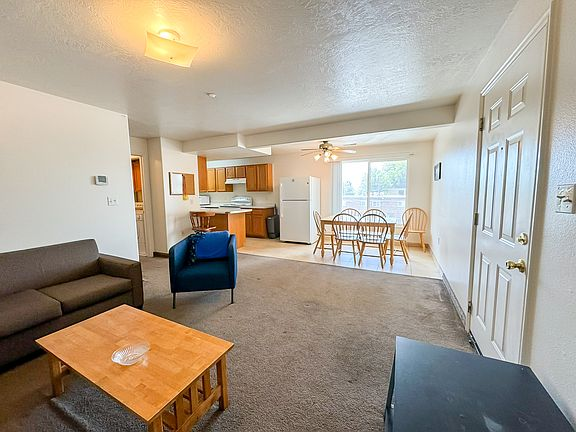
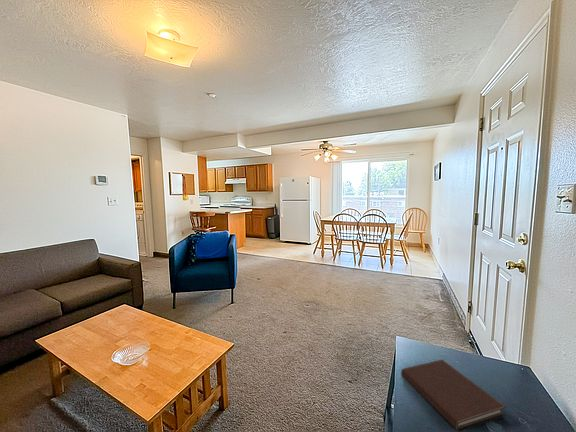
+ notebook (448, 390)
